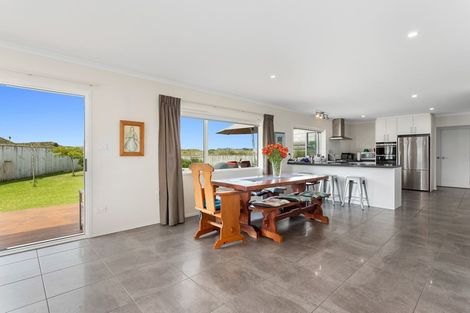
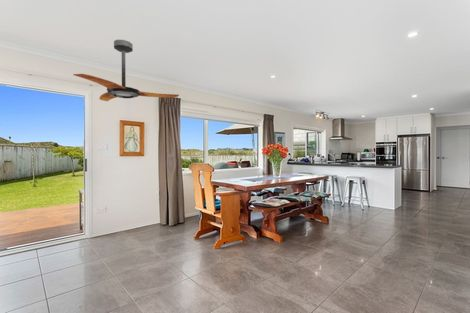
+ ceiling fan (124, 72)
